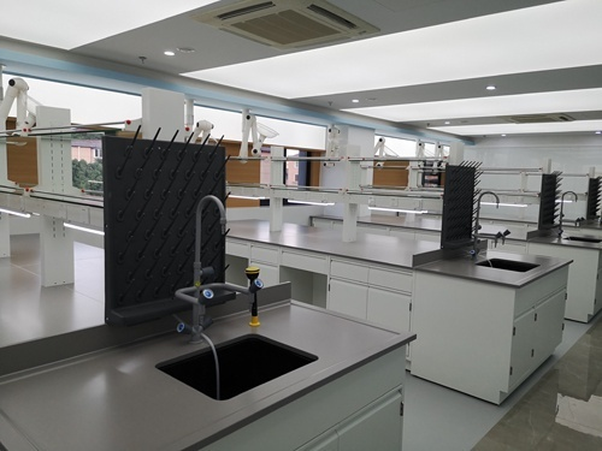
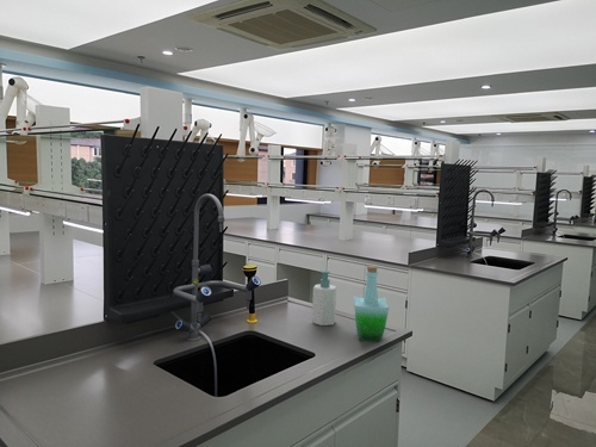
+ soap bottle (324, 297)
+ bottle (370, 302)
